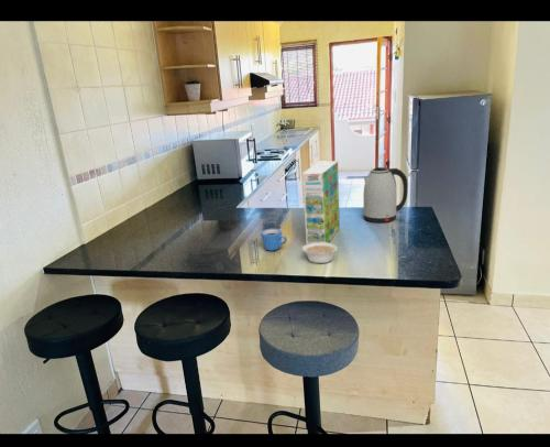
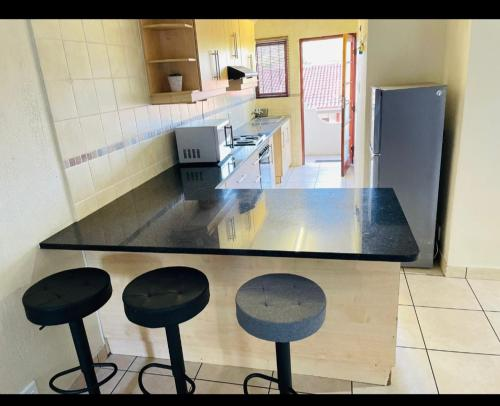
- kettle (385, 192)
- legume (321, 252)
- cereal box (322, 203)
- mug (274, 240)
